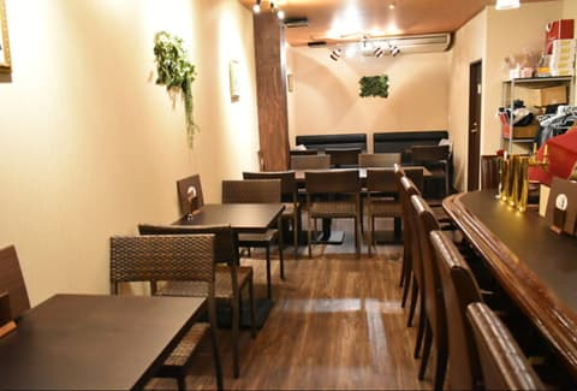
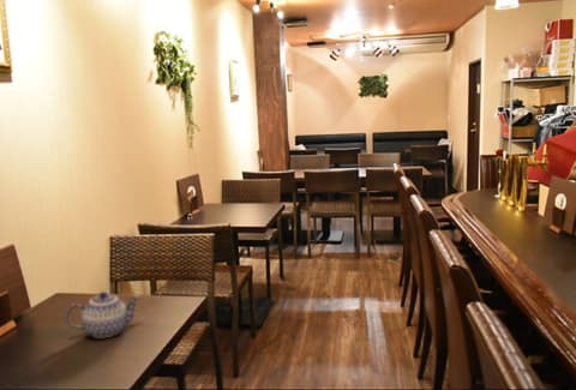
+ teapot (103, 311)
